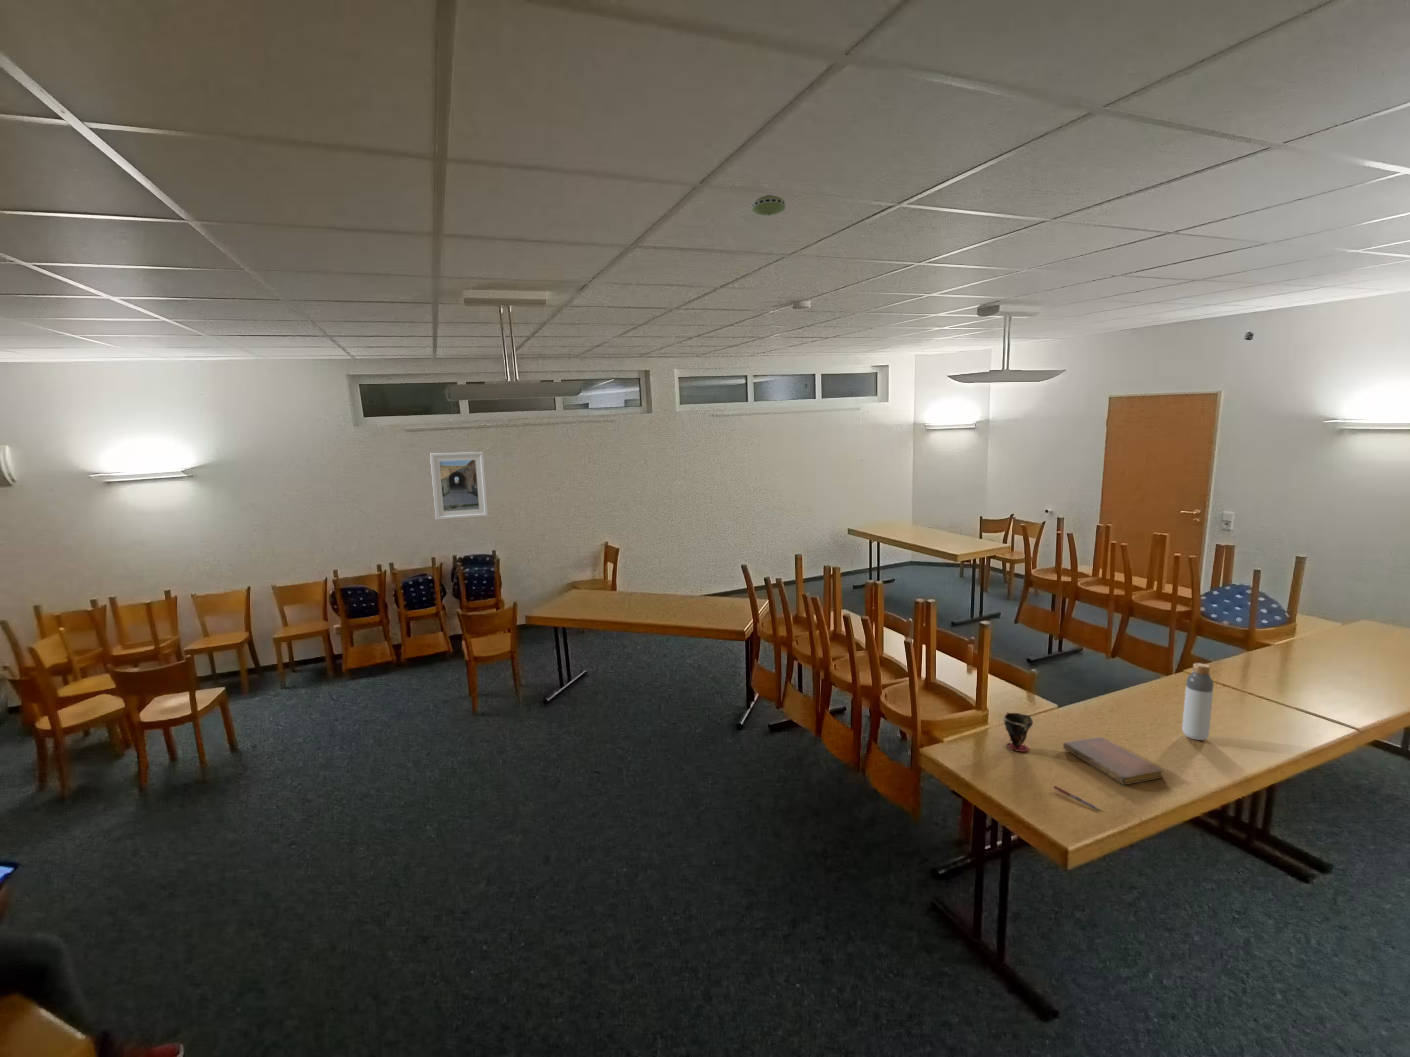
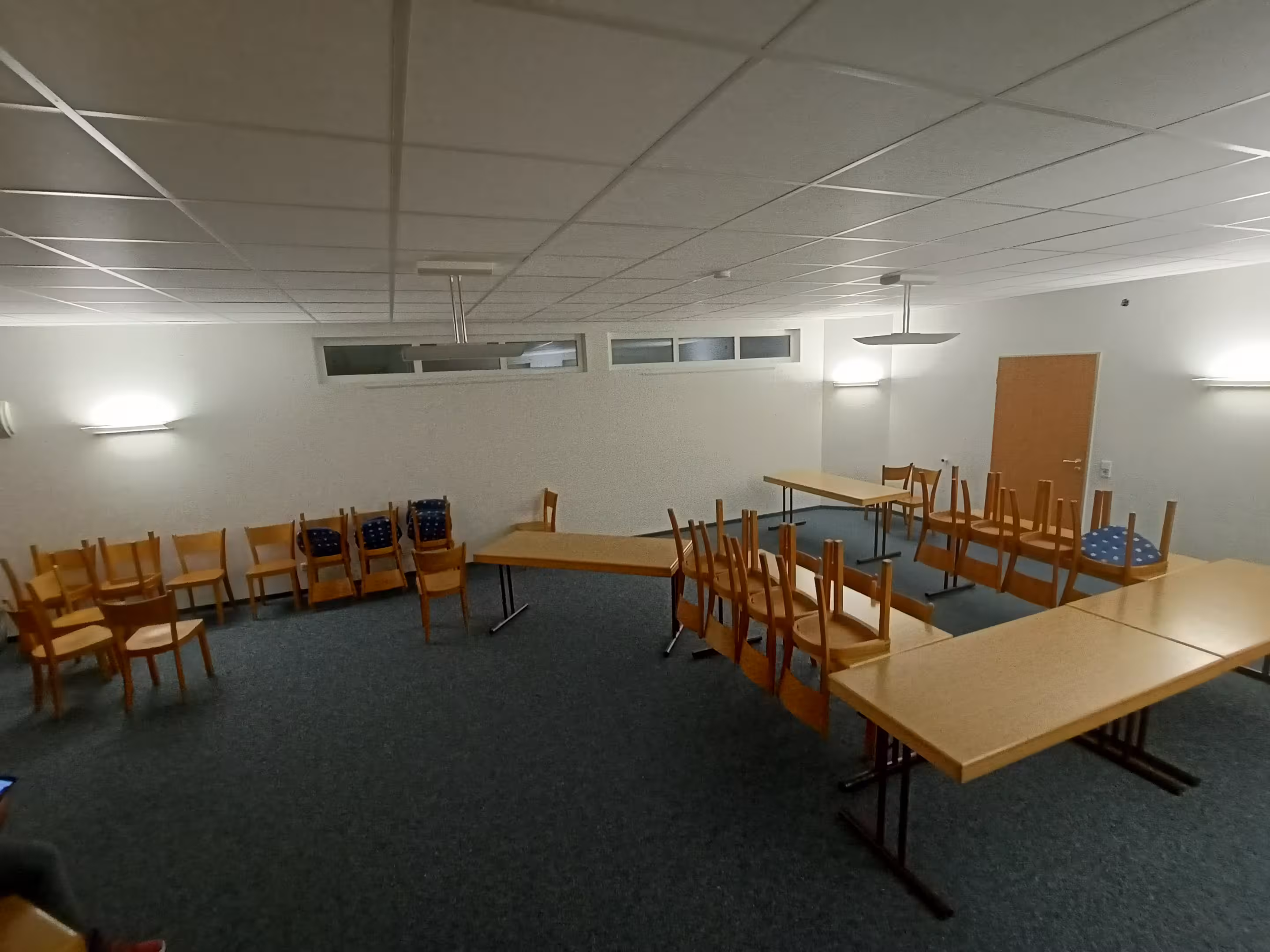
- cup (1017, 732)
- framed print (460, 485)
- pen (1076, 797)
- smoke detector (768, 205)
- bottle (1198, 702)
- notebook (1111, 759)
